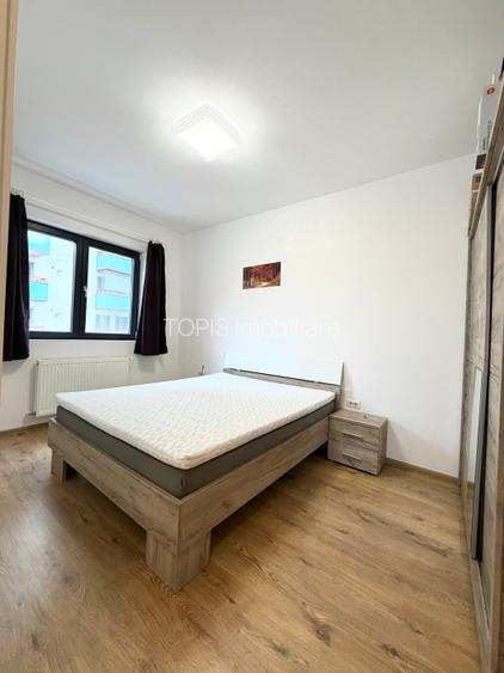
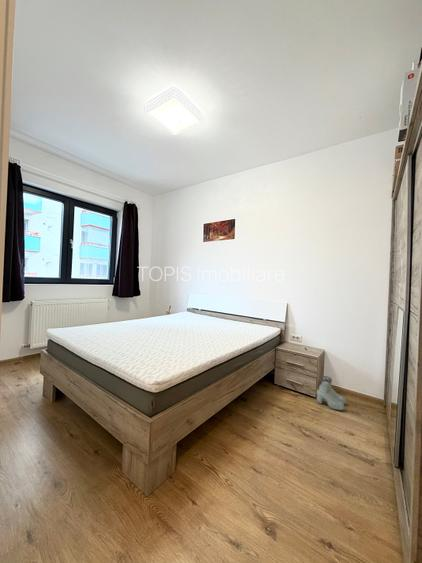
+ boots (331, 391)
